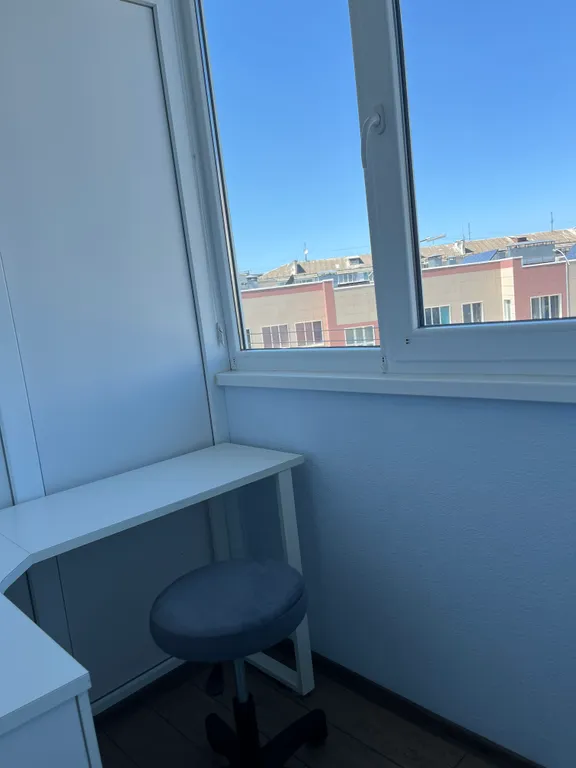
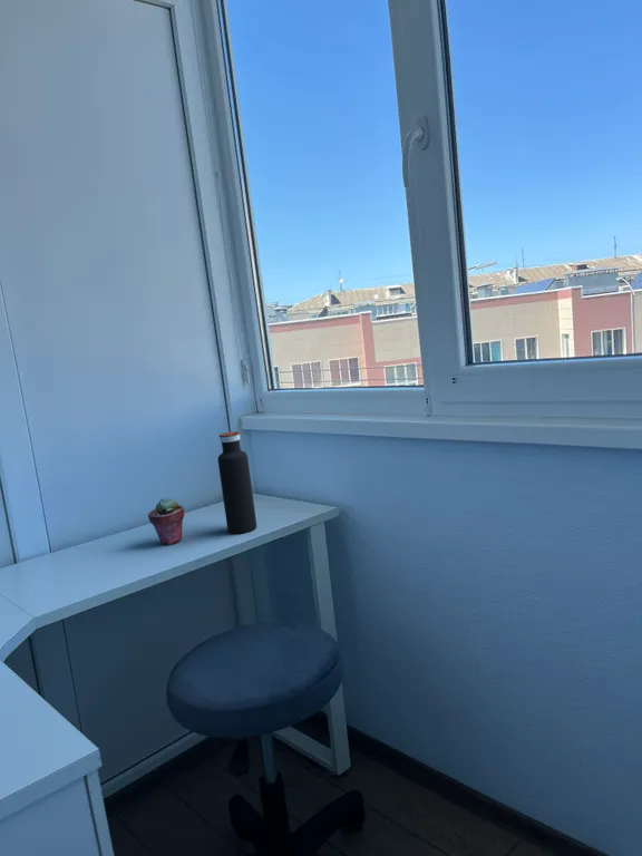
+ water bottle (235, 481)
+ potted succulent (167, 518)
